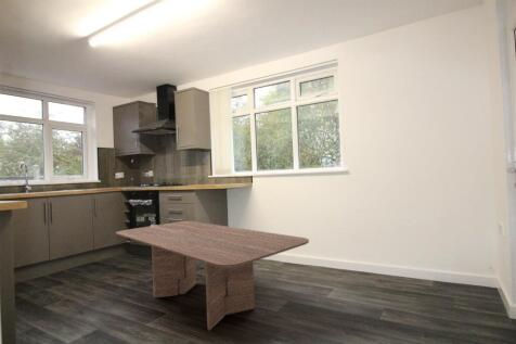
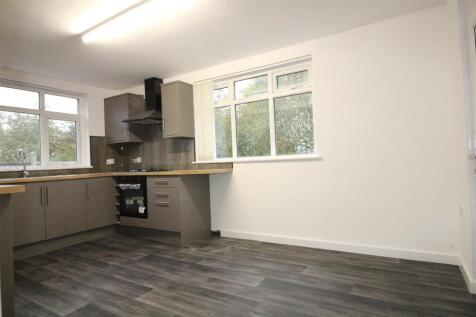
- dining table (205, 268)
